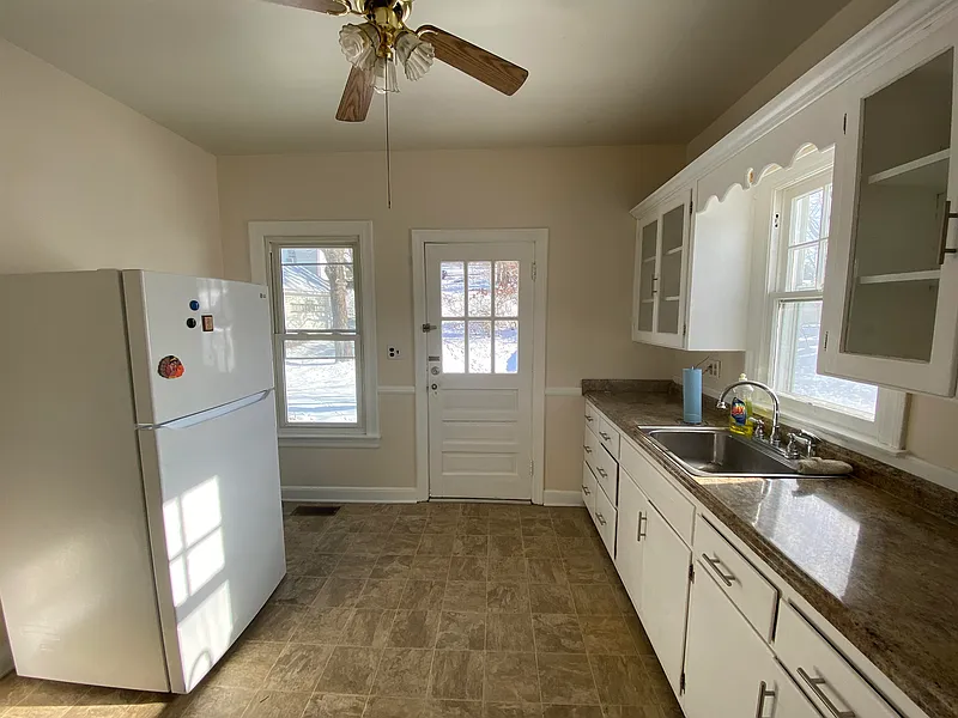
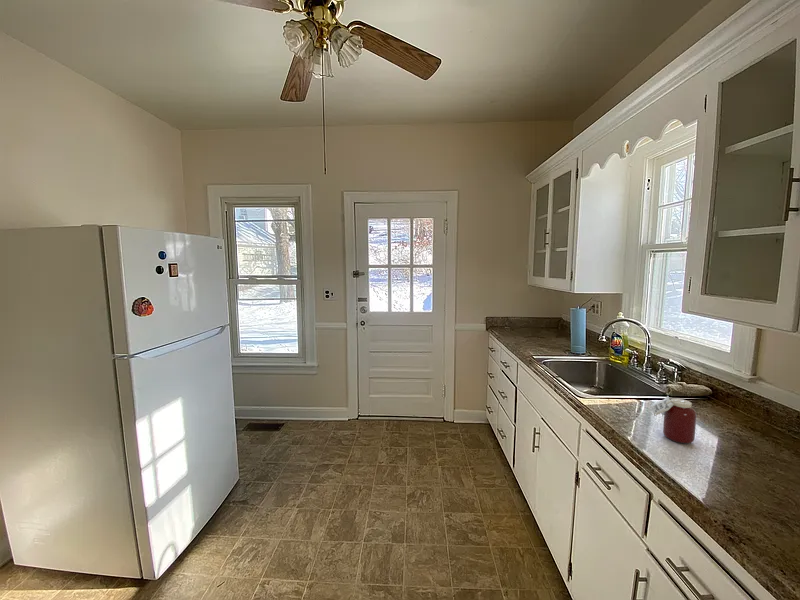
+ jar (672, 418)
